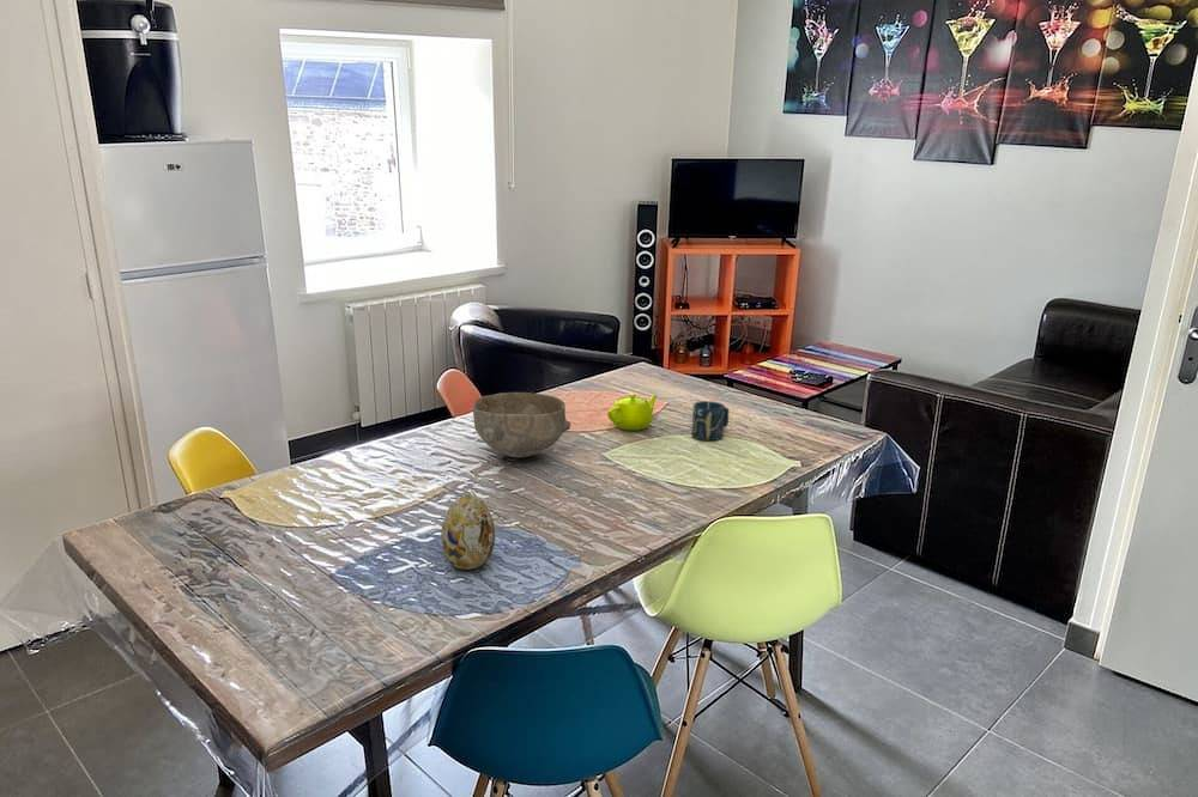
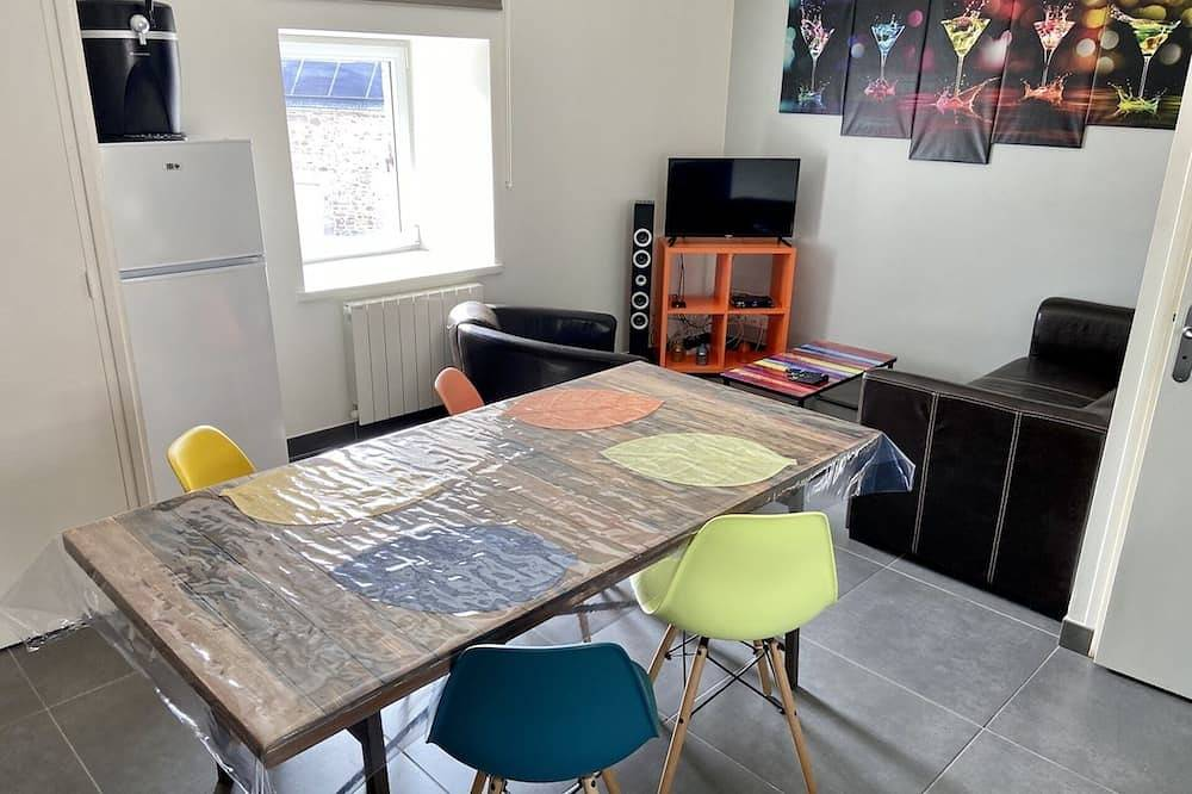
- decorative egg (467, 529)
- teapot (633, 409)
- bowl (521, 428)
- cup (712, 419)
